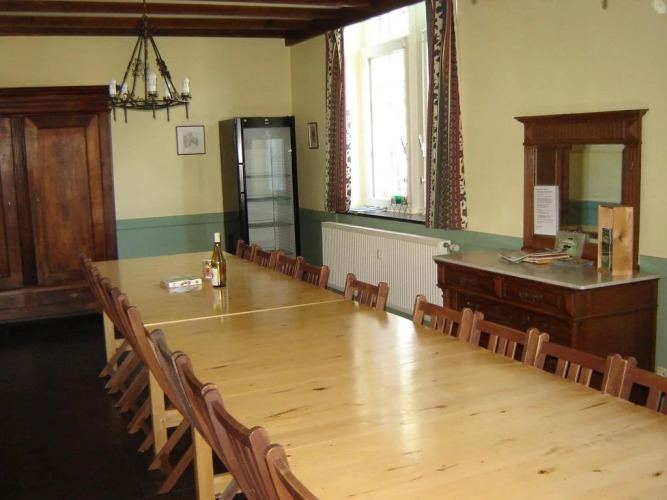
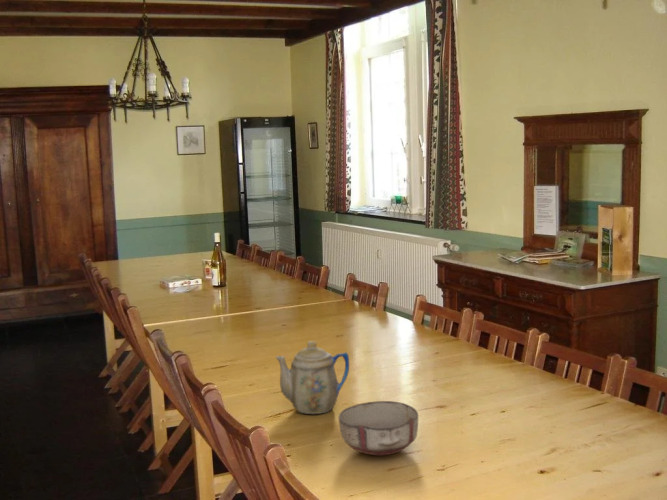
+ ceramic bowl (378, 430)
+ teapot (313, 375)
